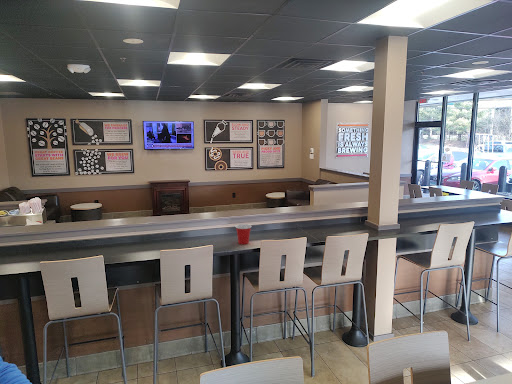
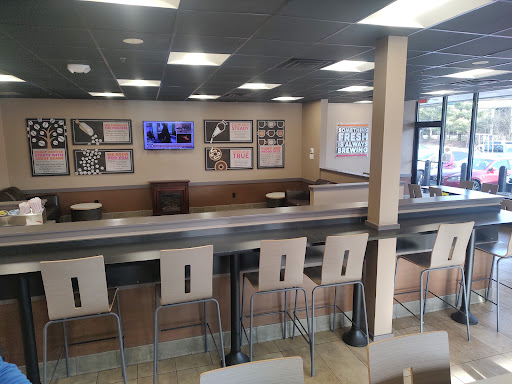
- cup (243, 234)
